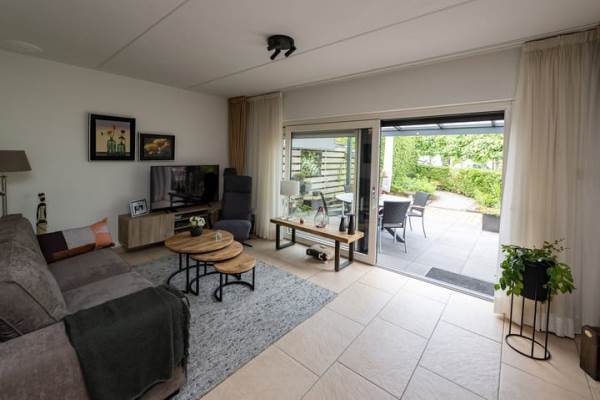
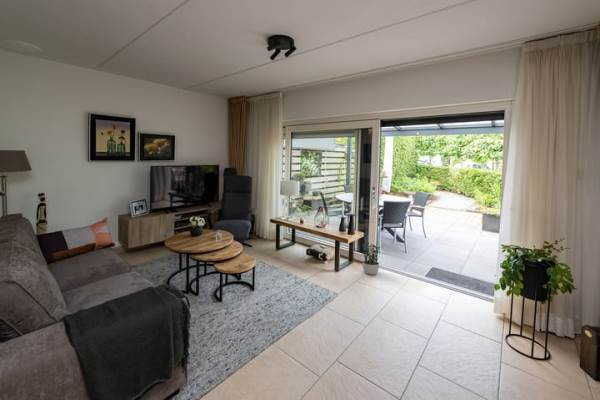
+ potted plant (370, 257)
